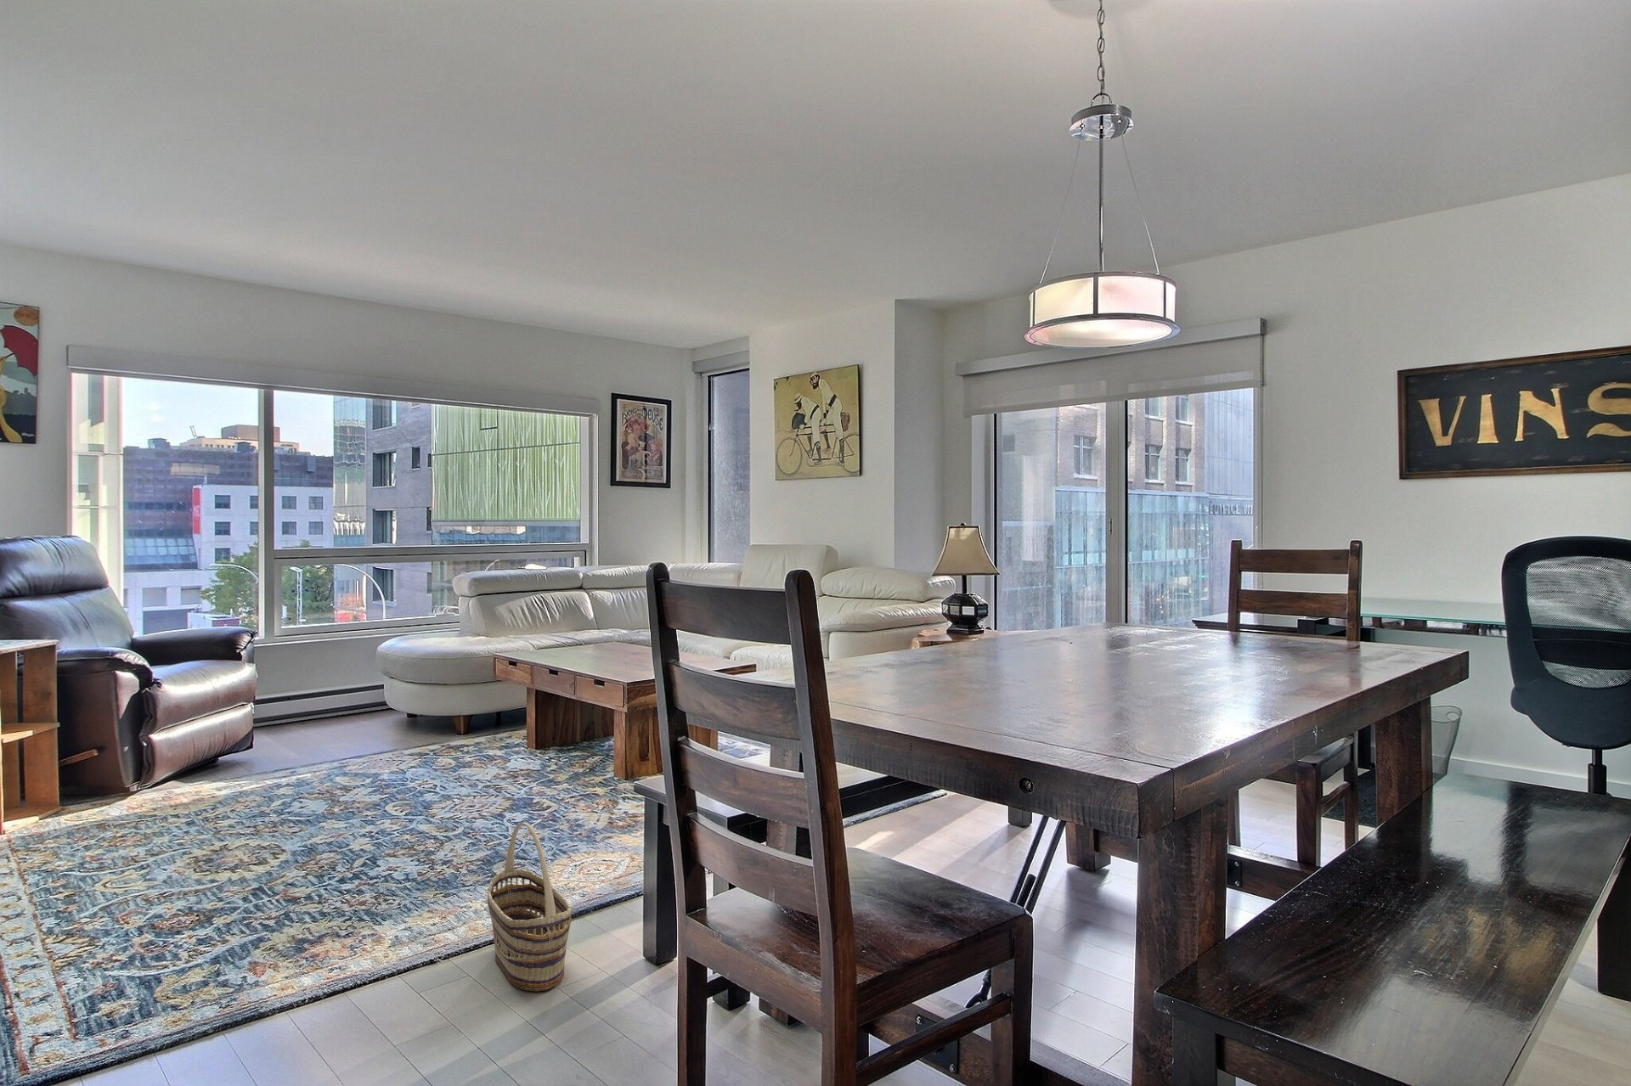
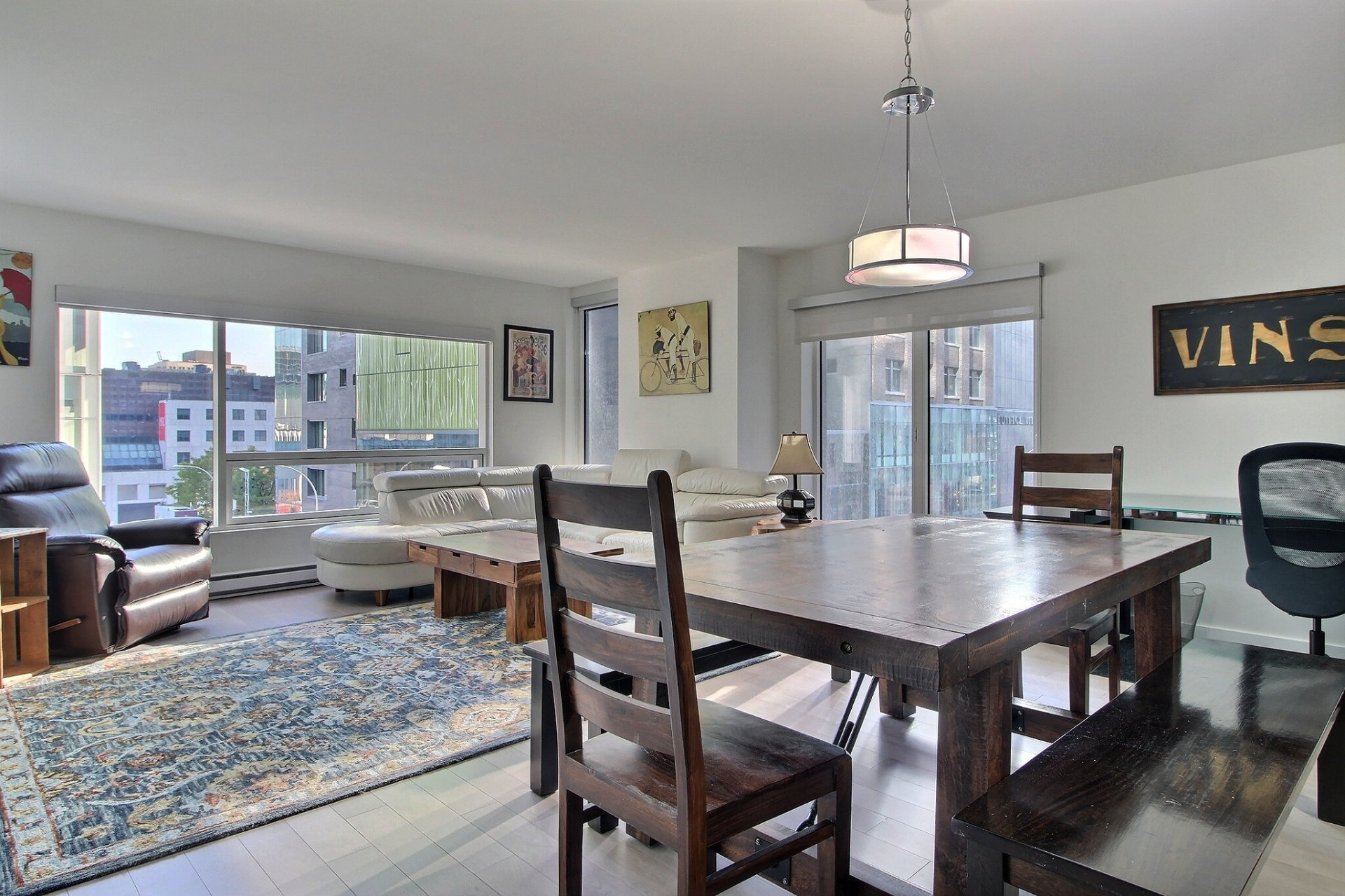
- basket (529, 894)
